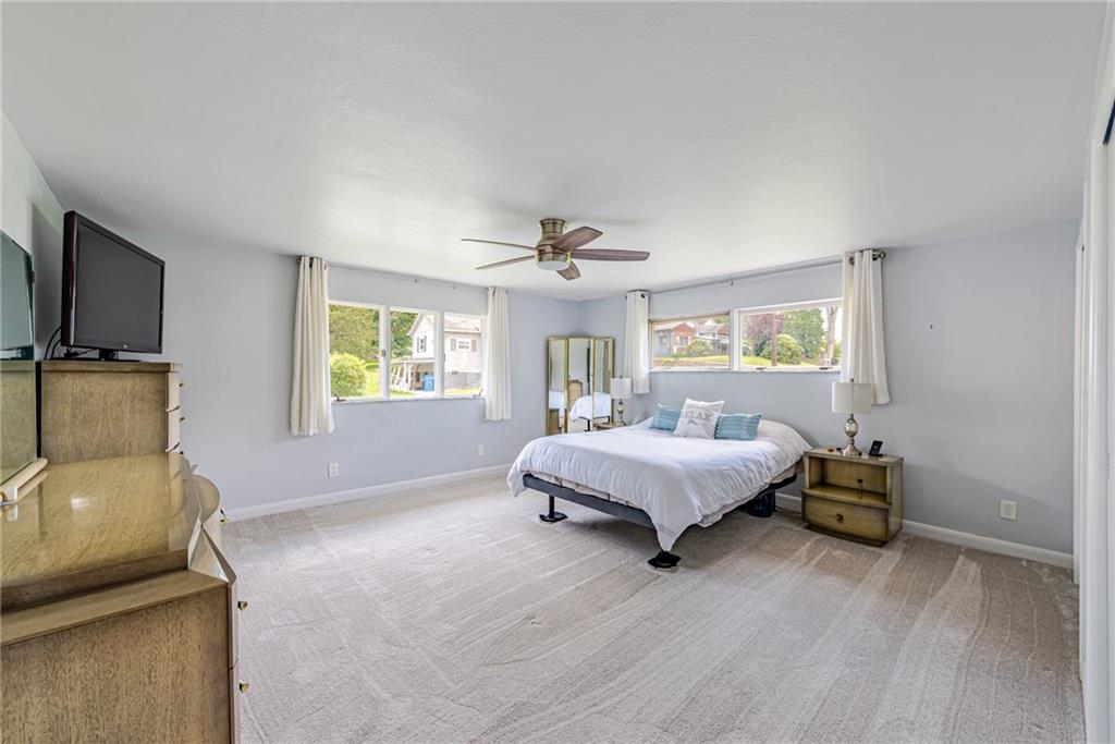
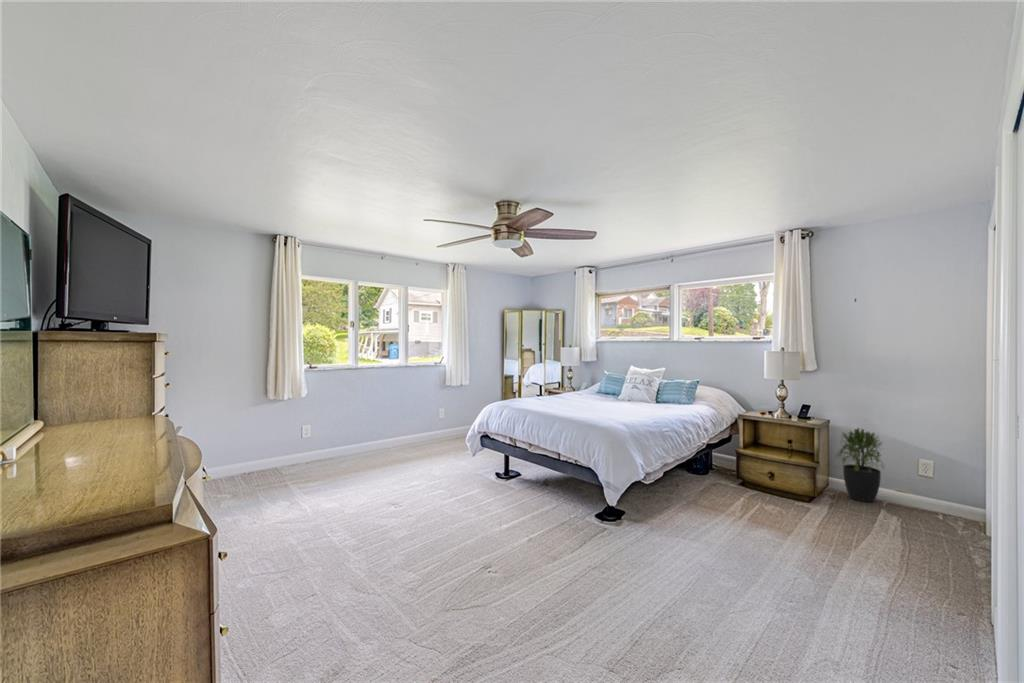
+ potted plant (858, 462)
